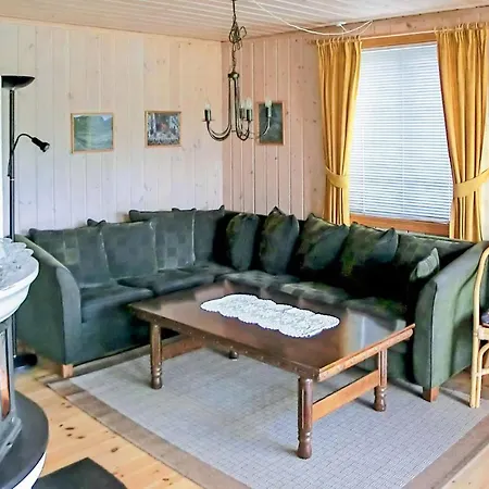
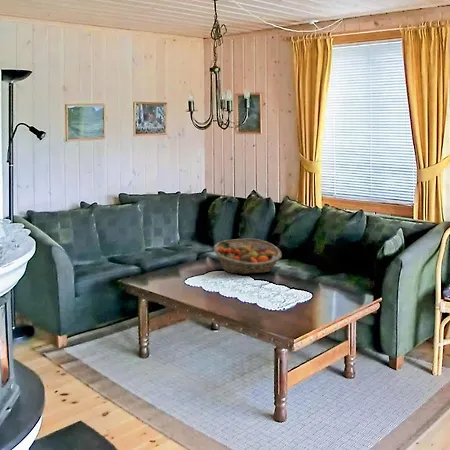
+ fruit basket (247, 255)
